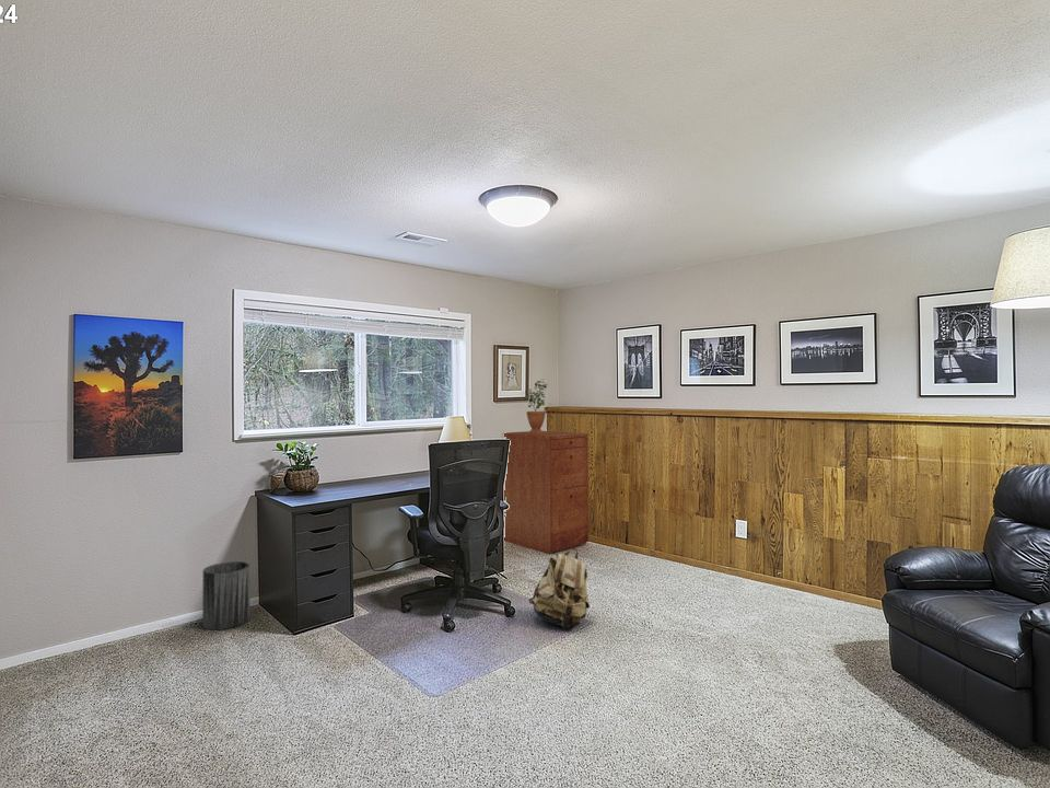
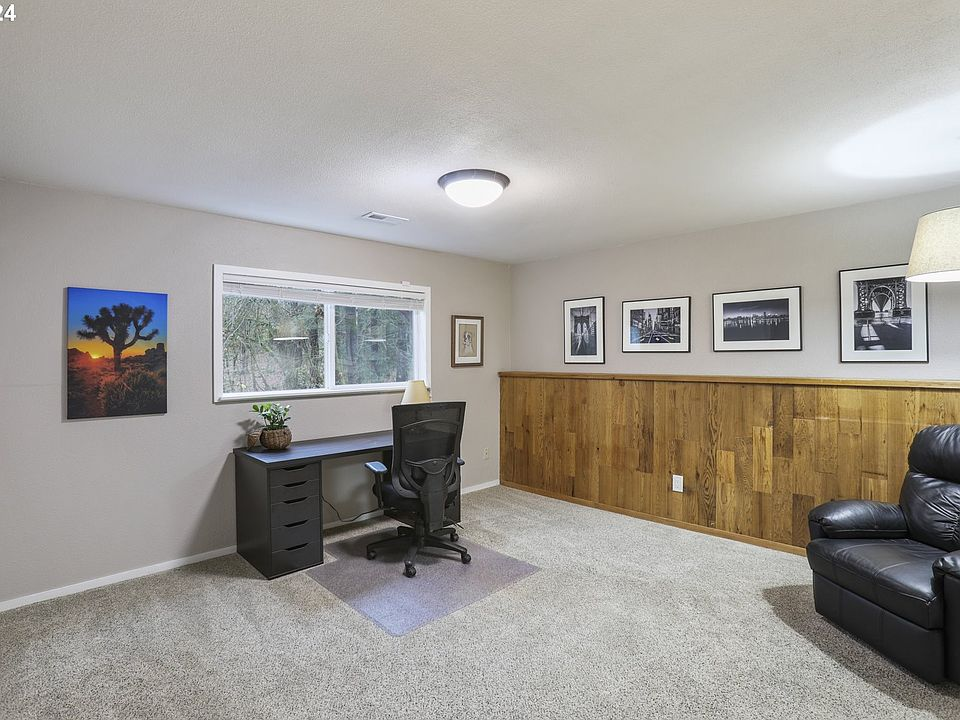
- potted plant (536, 405)
- filing cabinet (545, 487)
- trash can (226, 593)
- backpack (559, 584)
